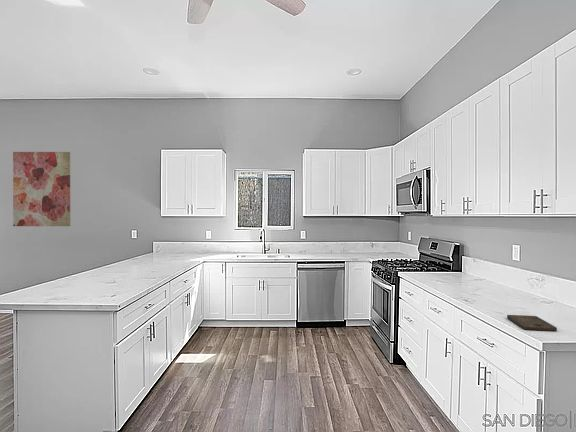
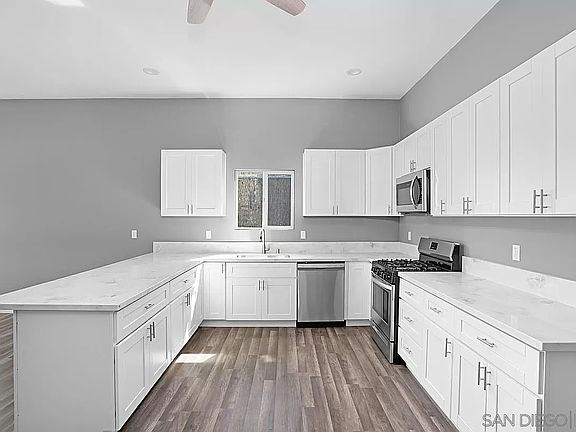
- wall art (41, 189)
- cutting board (530, 322)
